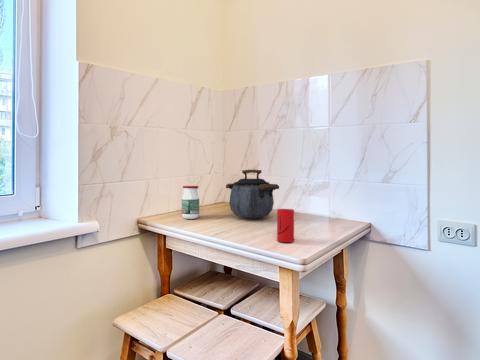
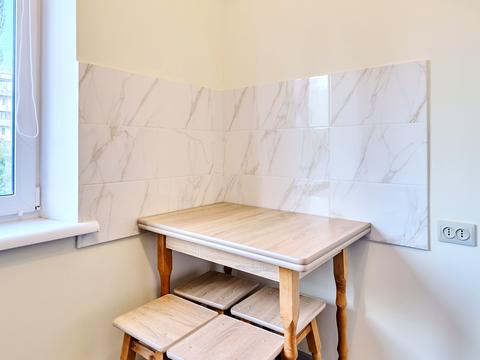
- jar (190, 202)
- kettle (251, 193)
- cup (285, 225)
